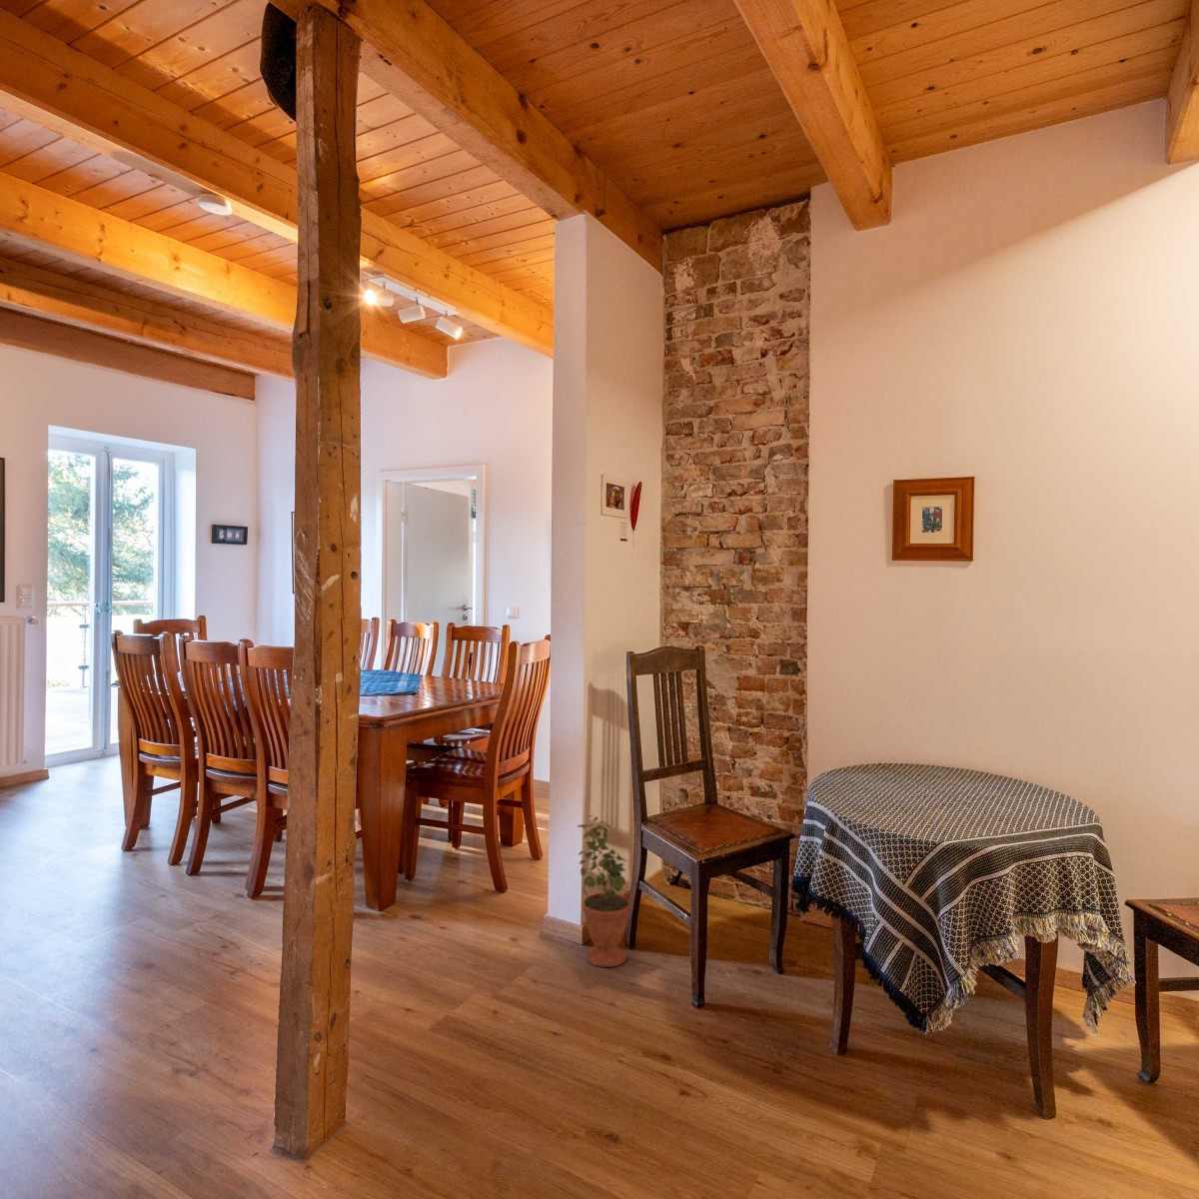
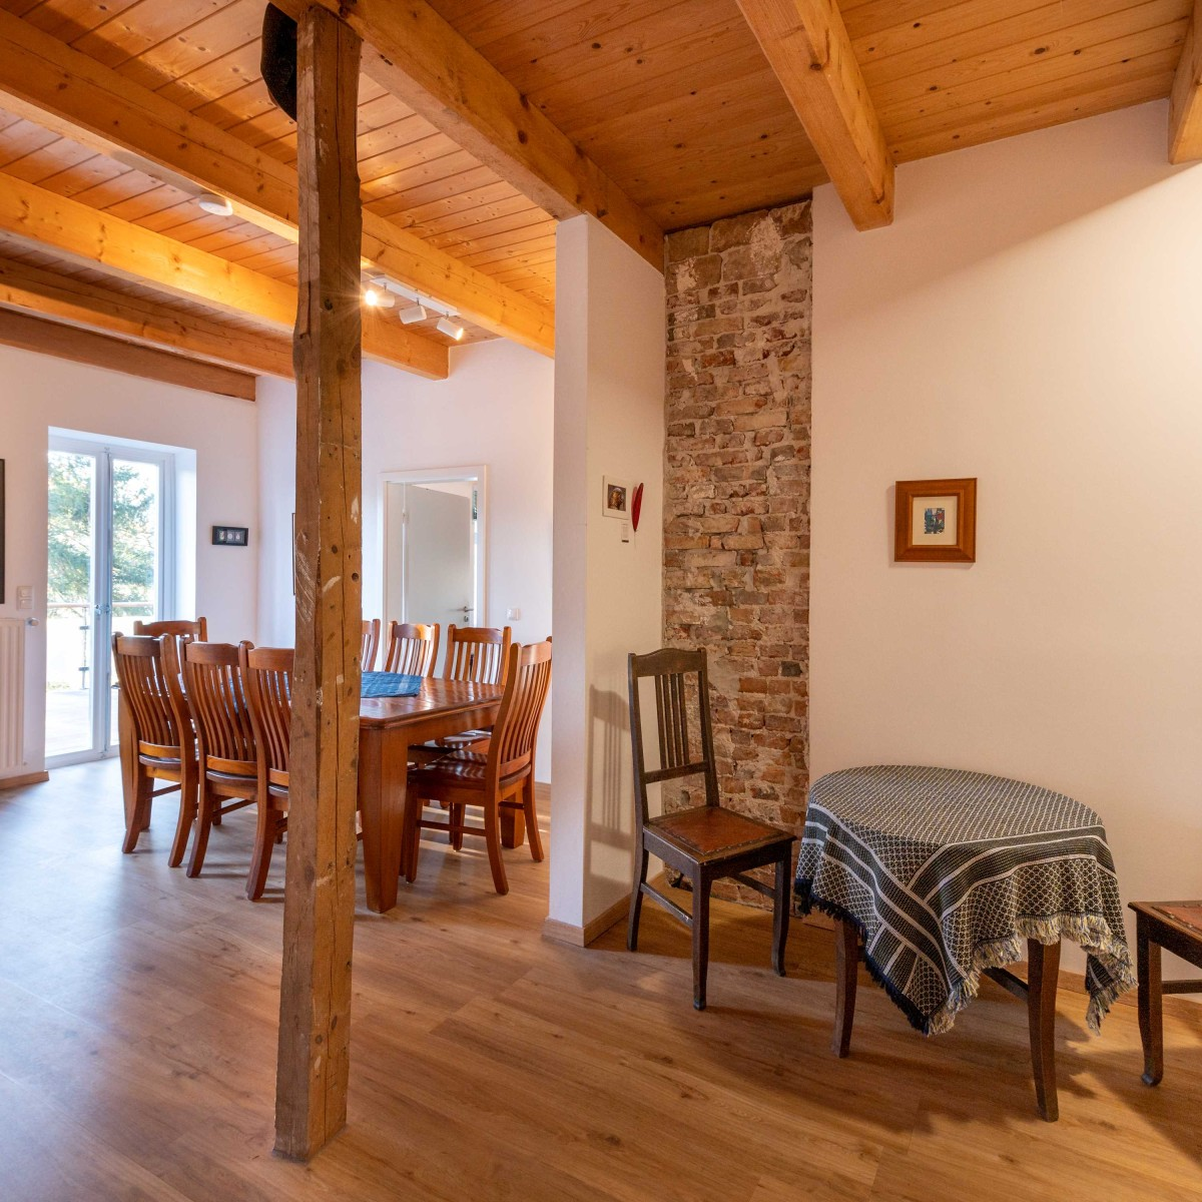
- potted plant (600, 887)
